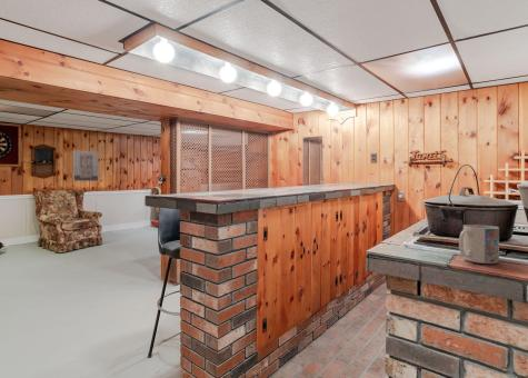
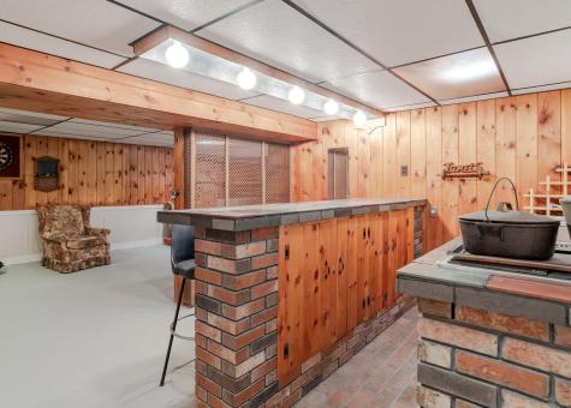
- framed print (86, 166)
- mug (479, 243)
